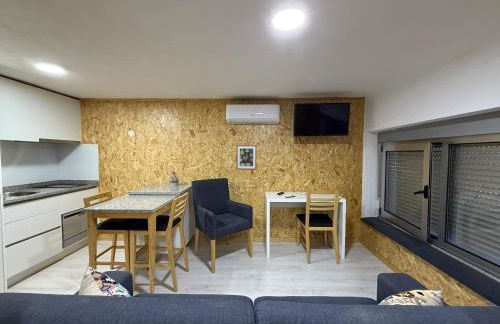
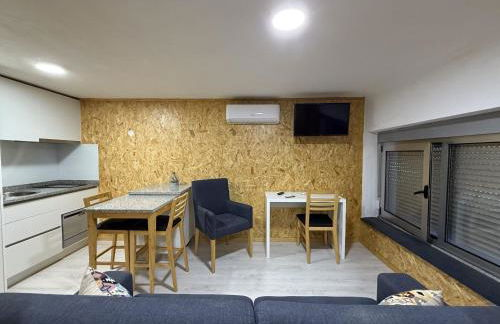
- wall art (246, 157)
